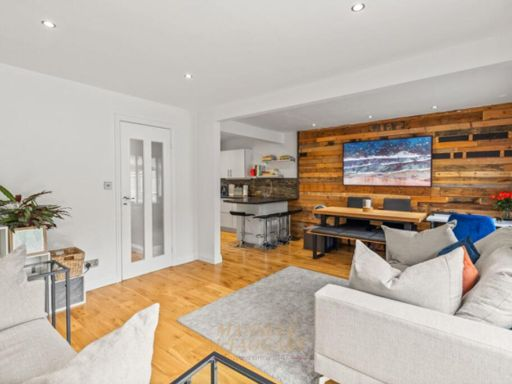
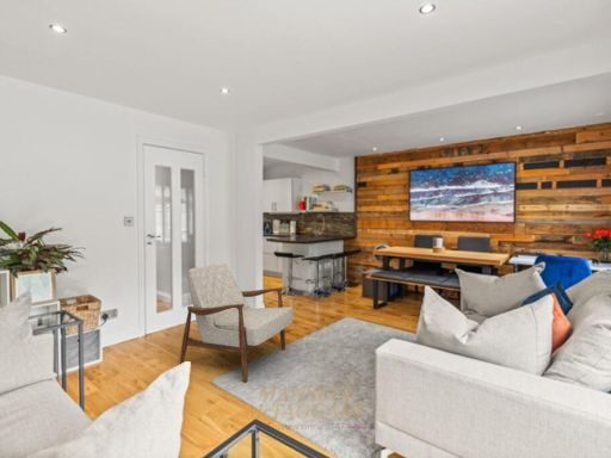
+ armchair (236, 312)
